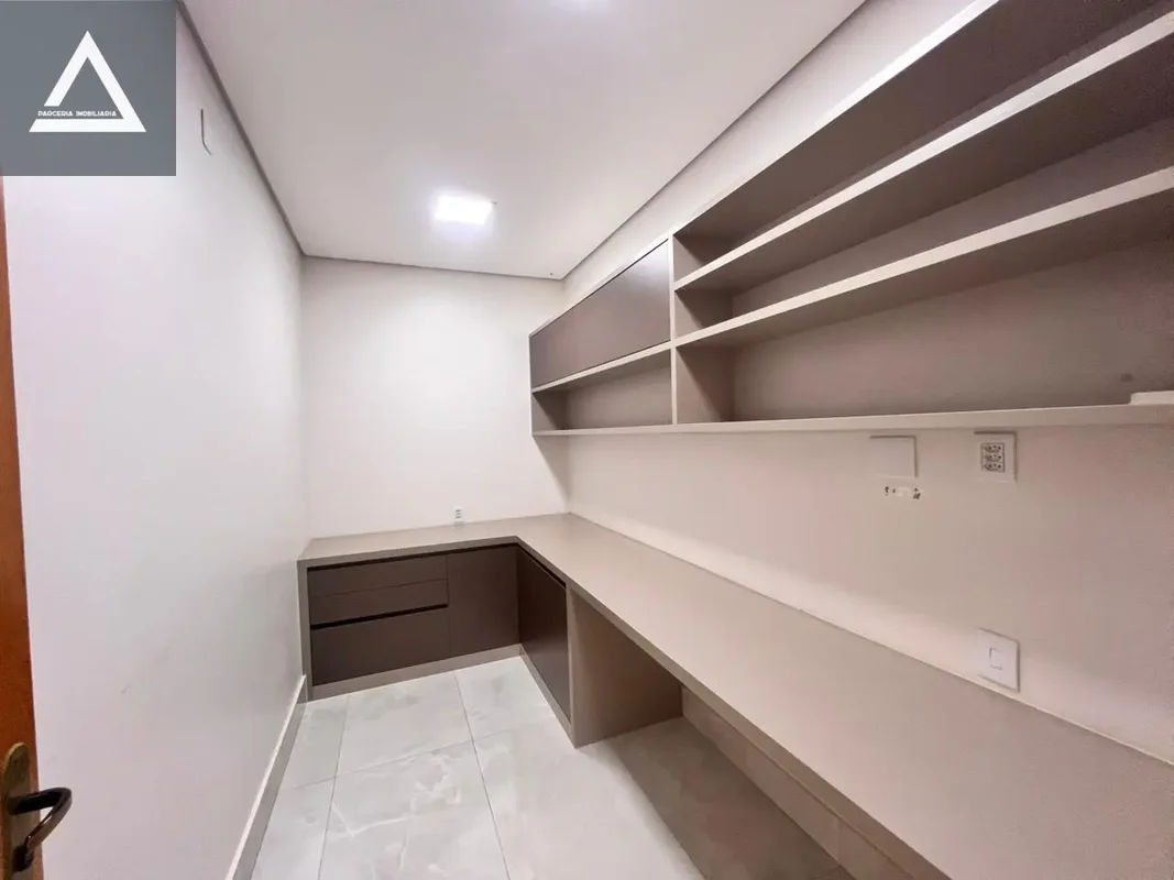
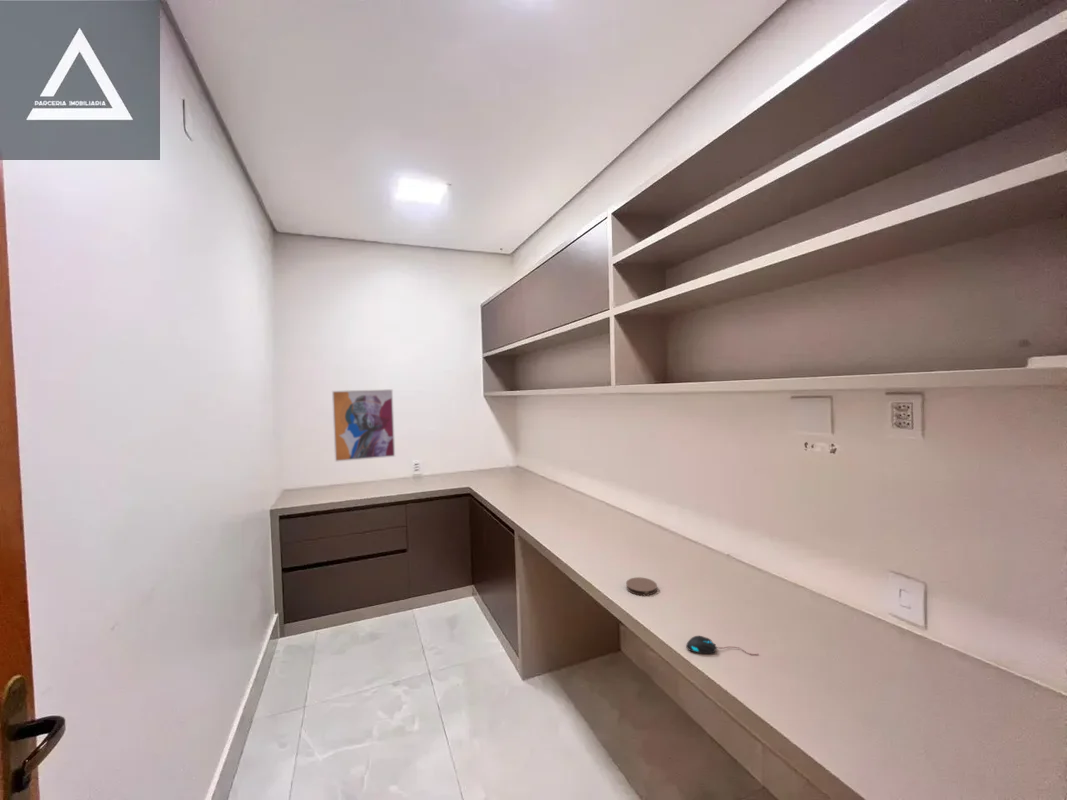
+ mouse (718, 647)
+ wall art (364, 424)
+ coaster (641, 586)
